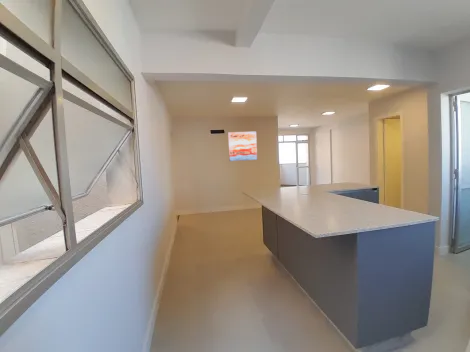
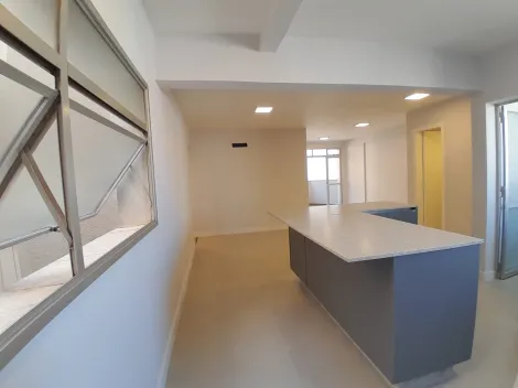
- wall art (242, 146)
